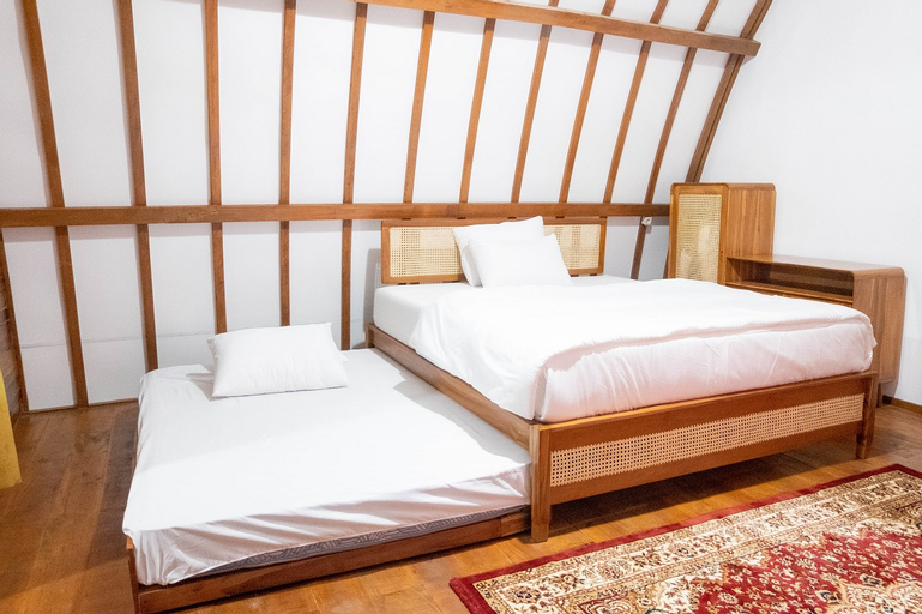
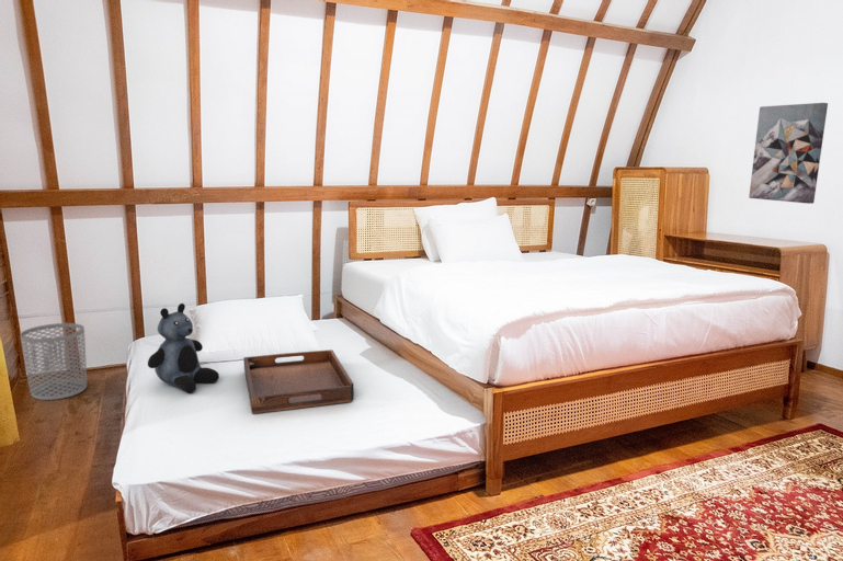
+ waste bin (56, 362)
+ wall art (786, 153)
+ teddy bear (184, 346)
+ serving tray (296, 378)
